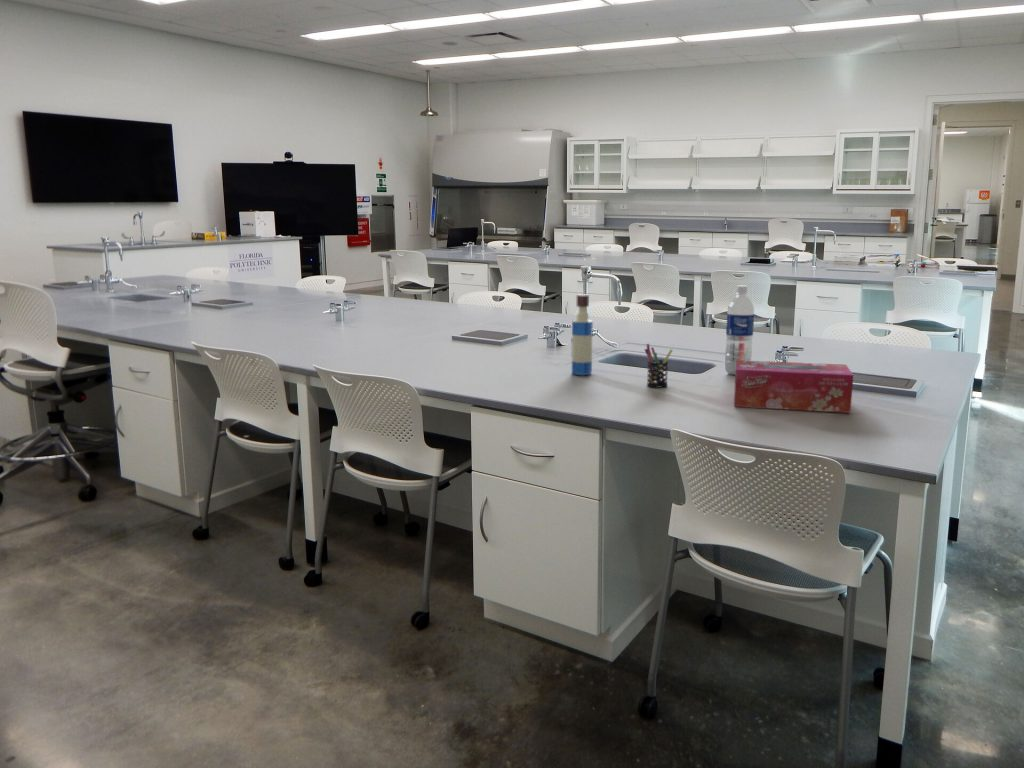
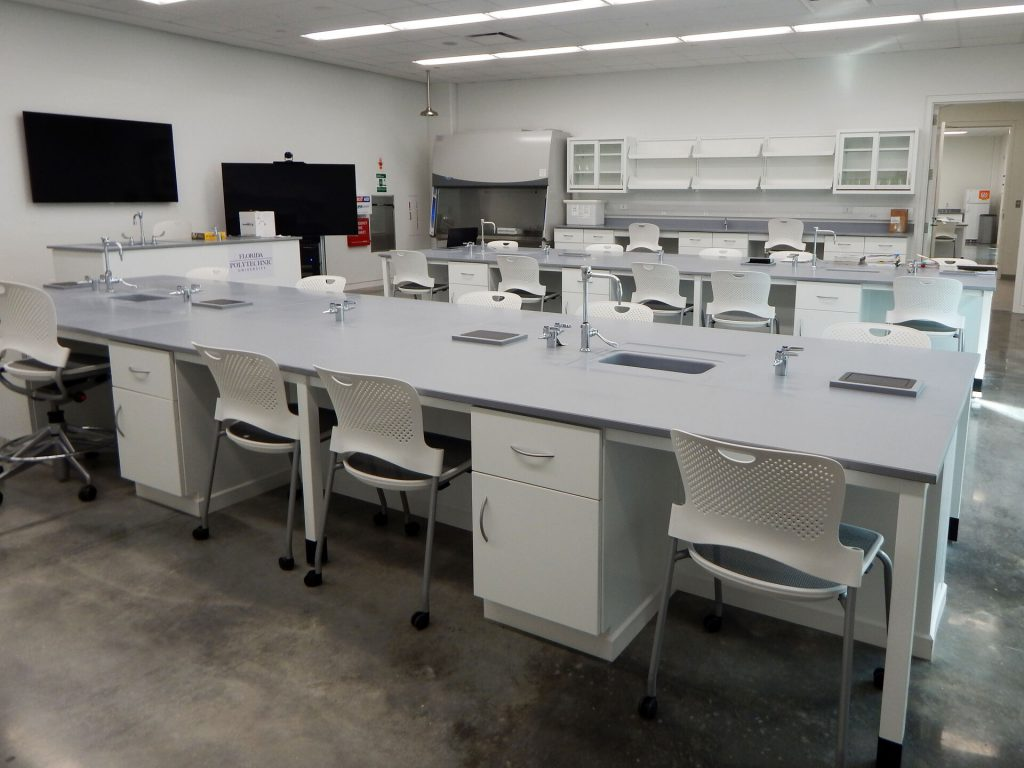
- tissue box (790, 385)
- water bottle (739, 330)
- pen holder (656, 365)
- tequila bottle (582, 334)
